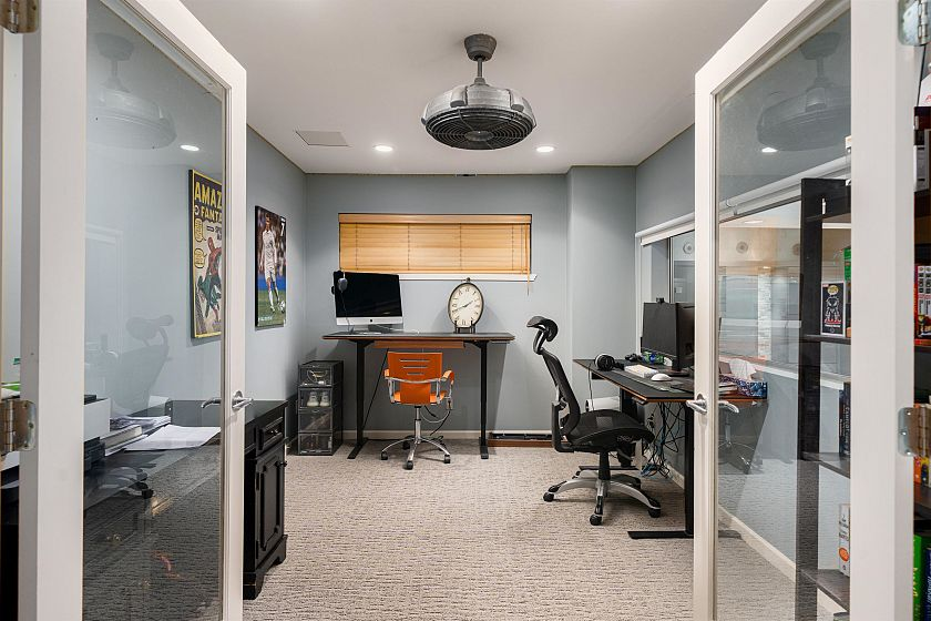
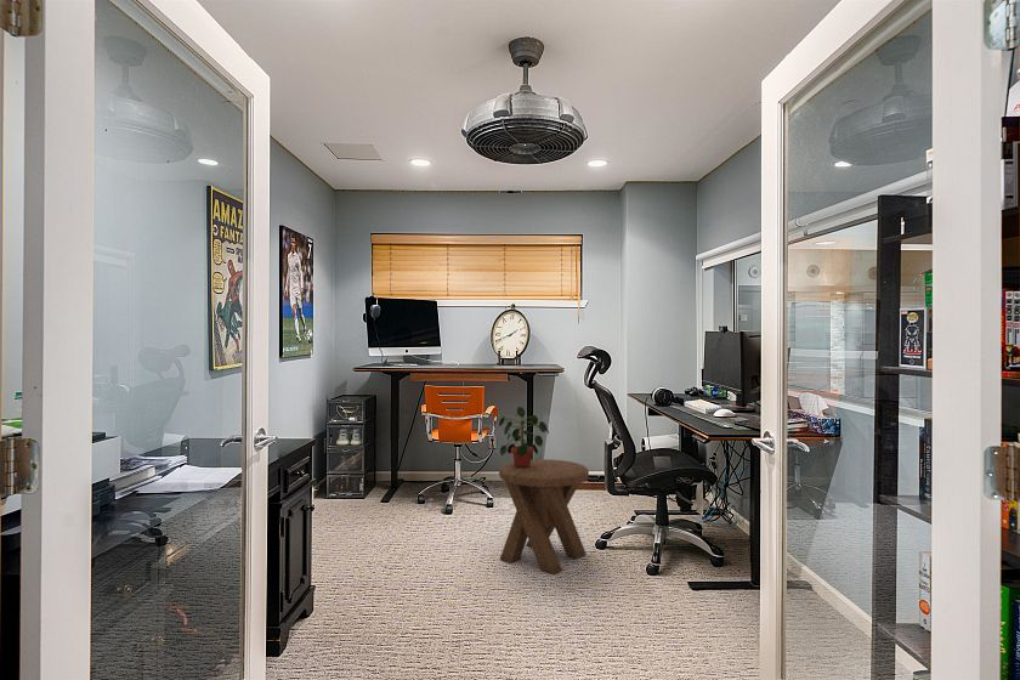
+ potted plant (525, 435)
+ music stool (543, 512)
